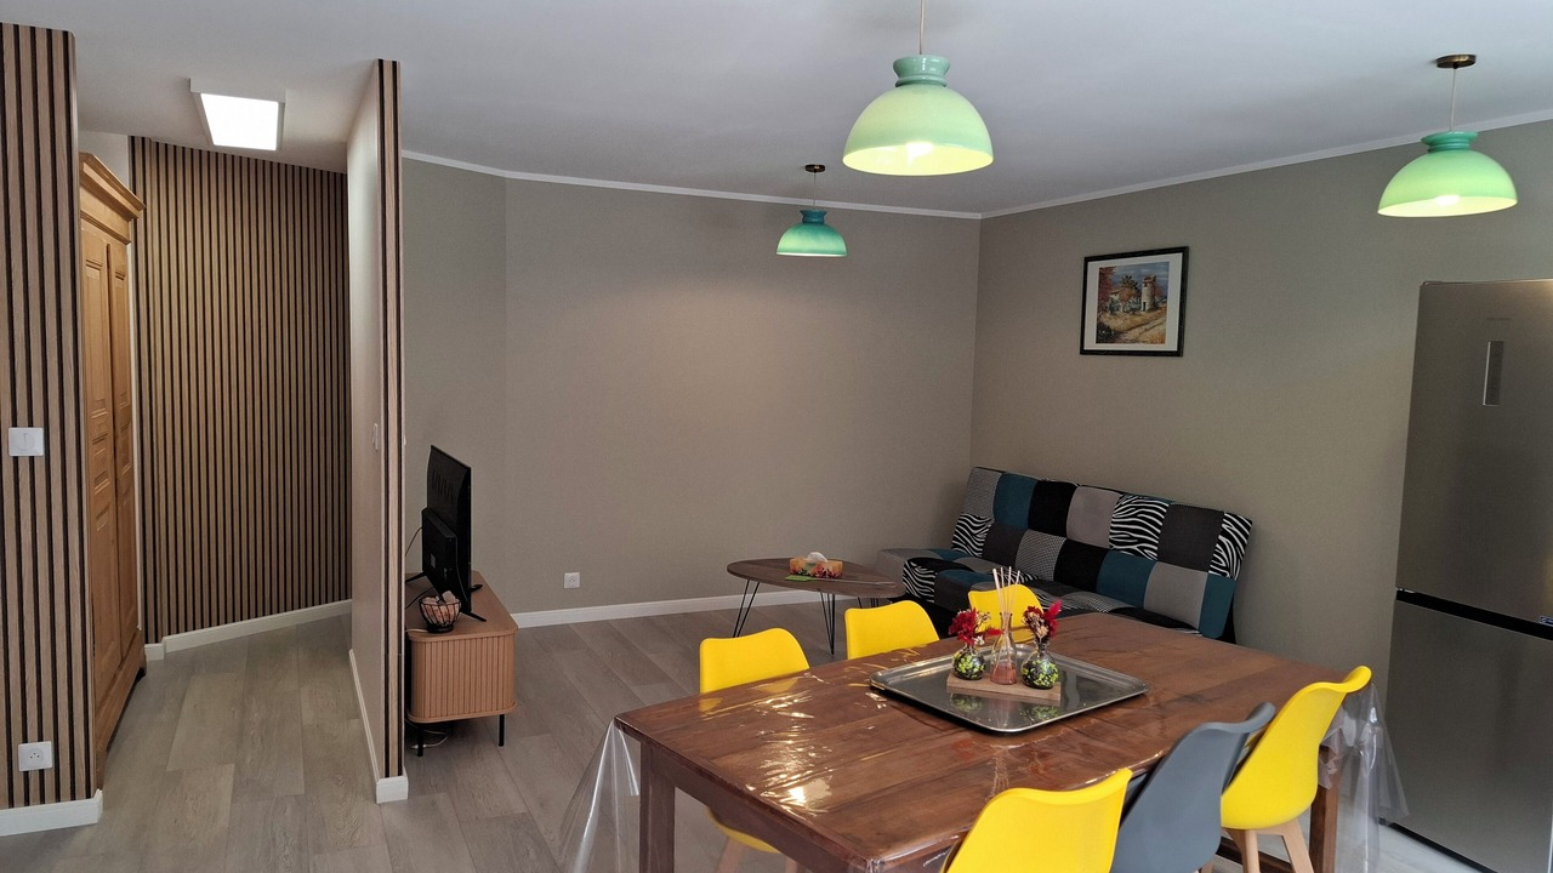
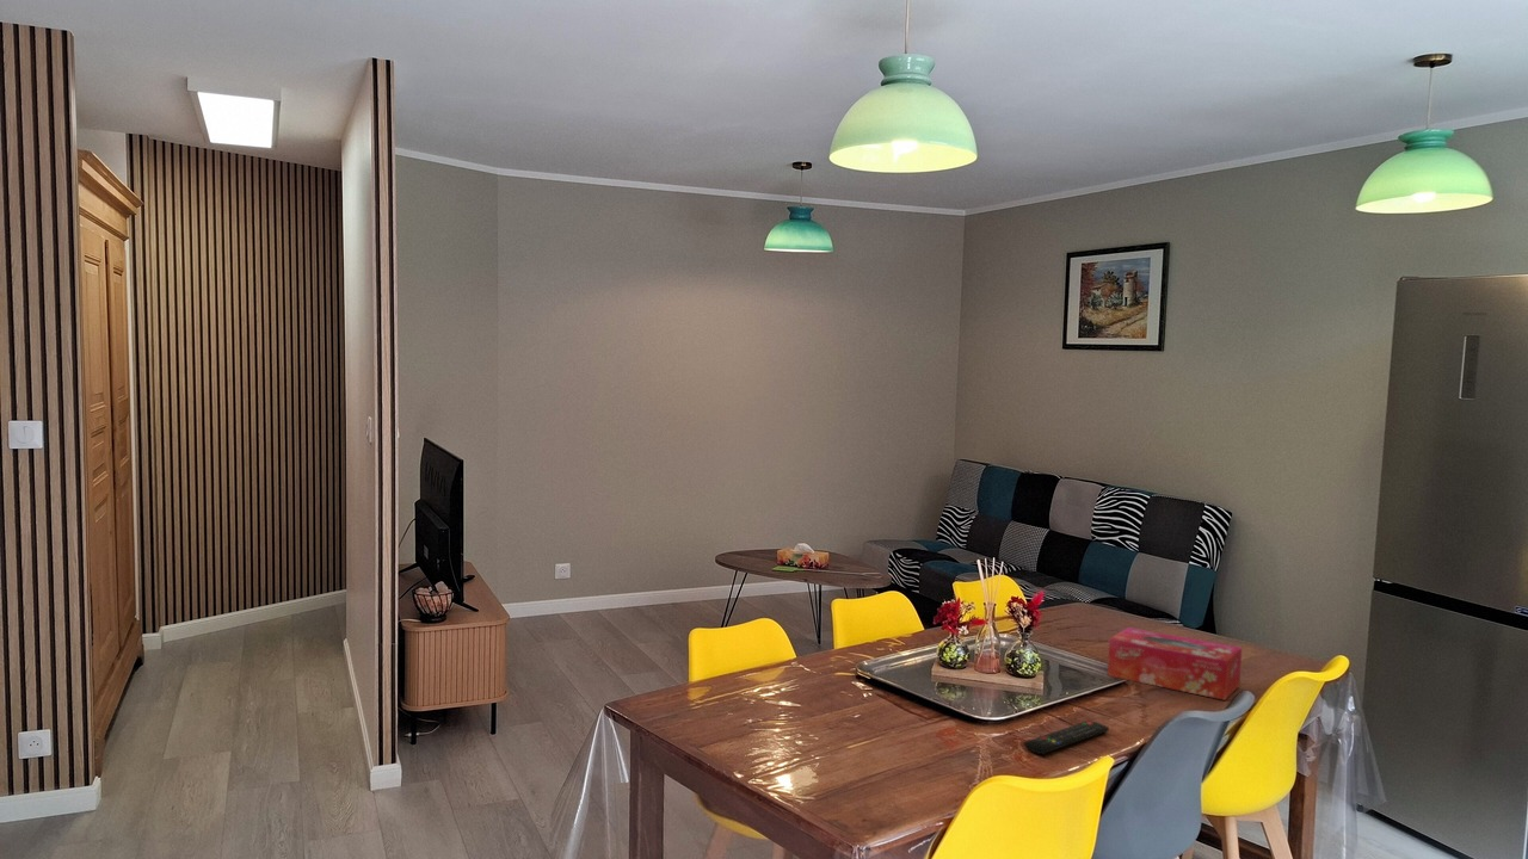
+ remote control (1067, 737)
+ tissue box (1173, 661)
